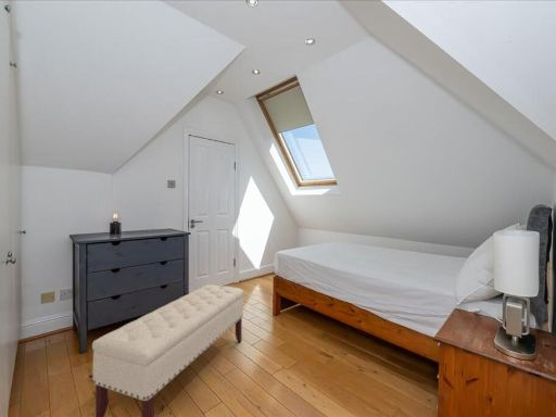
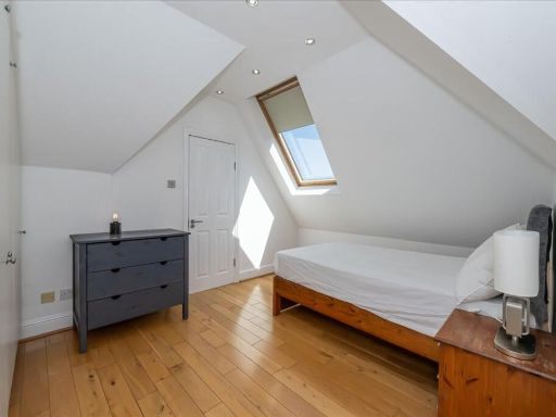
- bench (185, 339)
